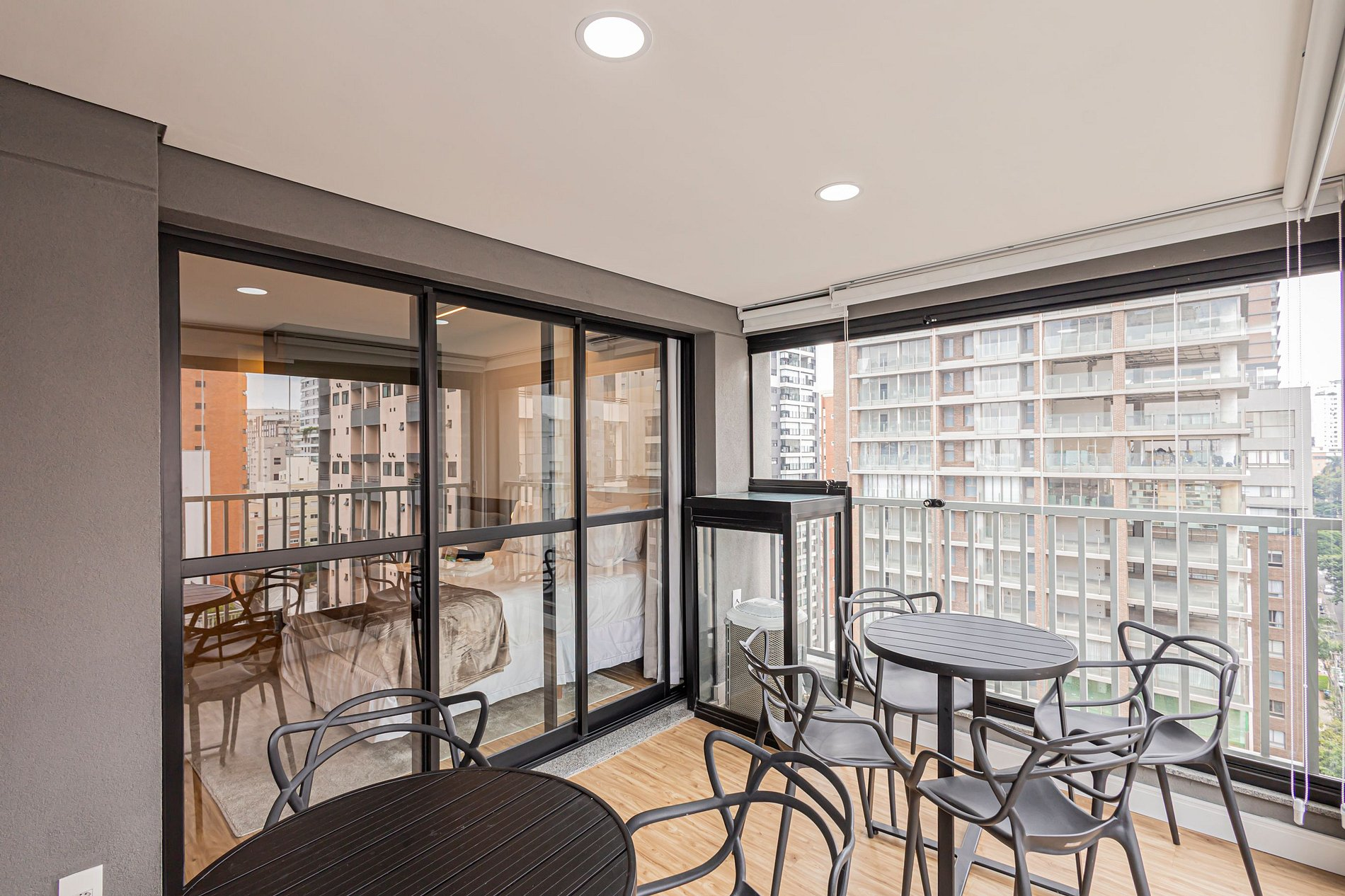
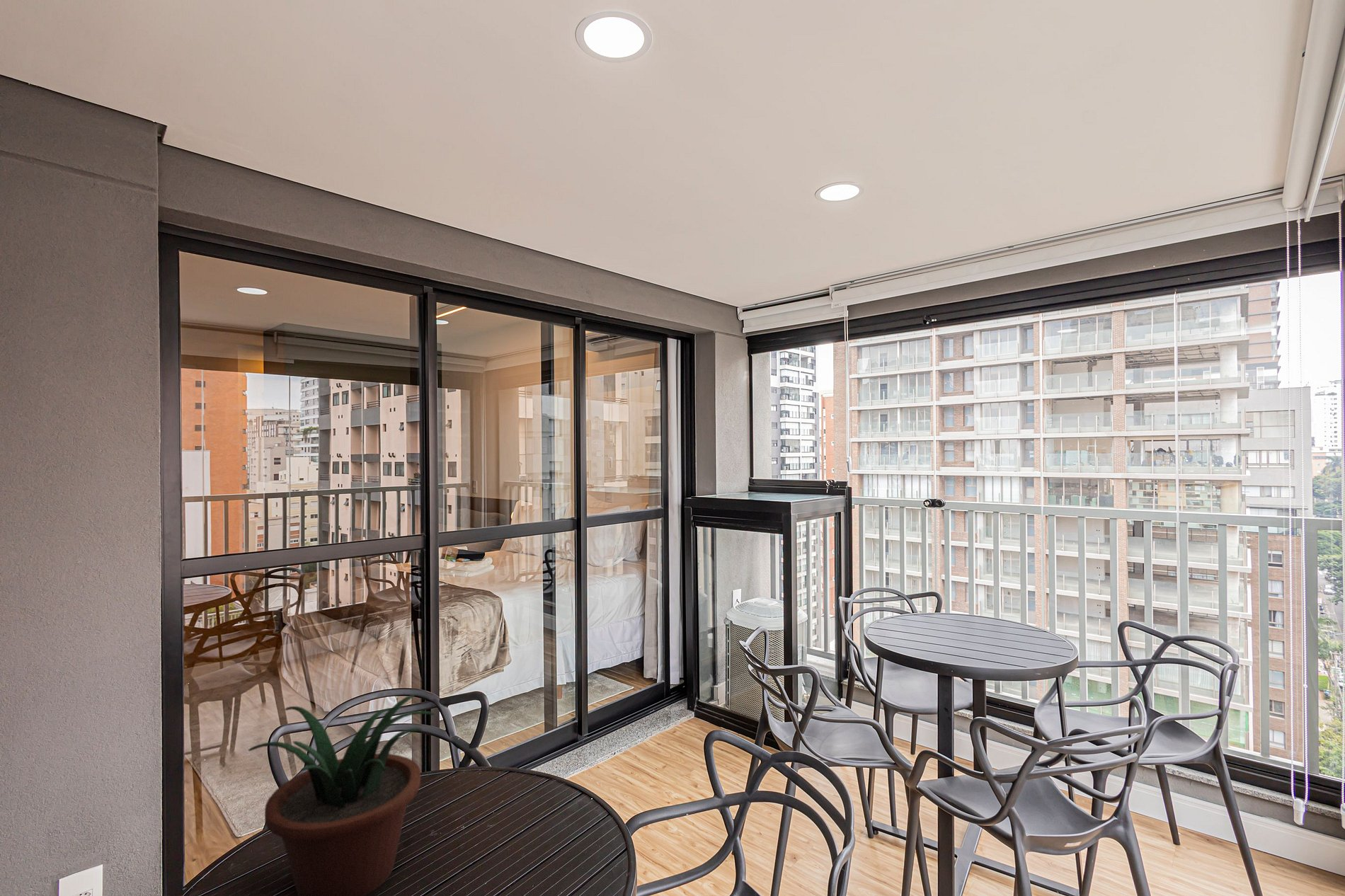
+ potted plant (351, 790)
